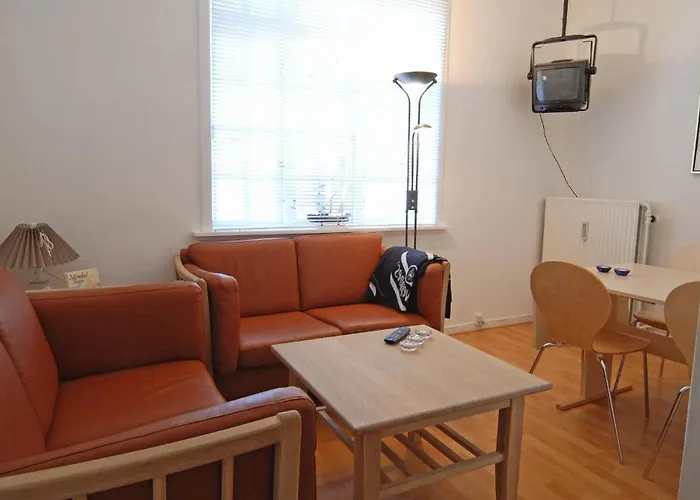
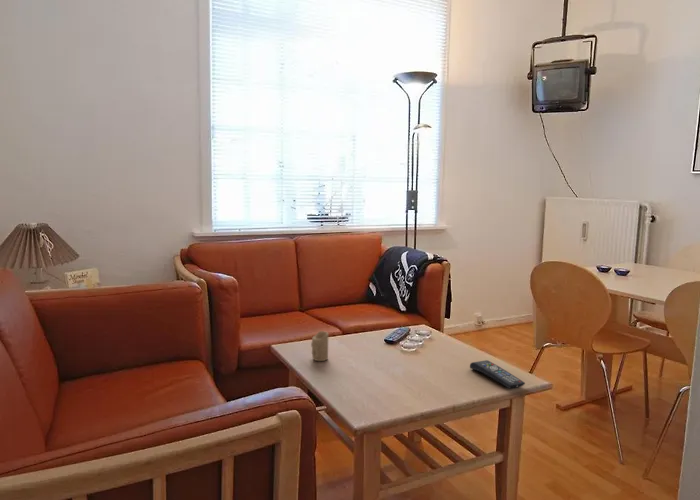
+ candle (319, 346)
+ remote control (495, 373)
